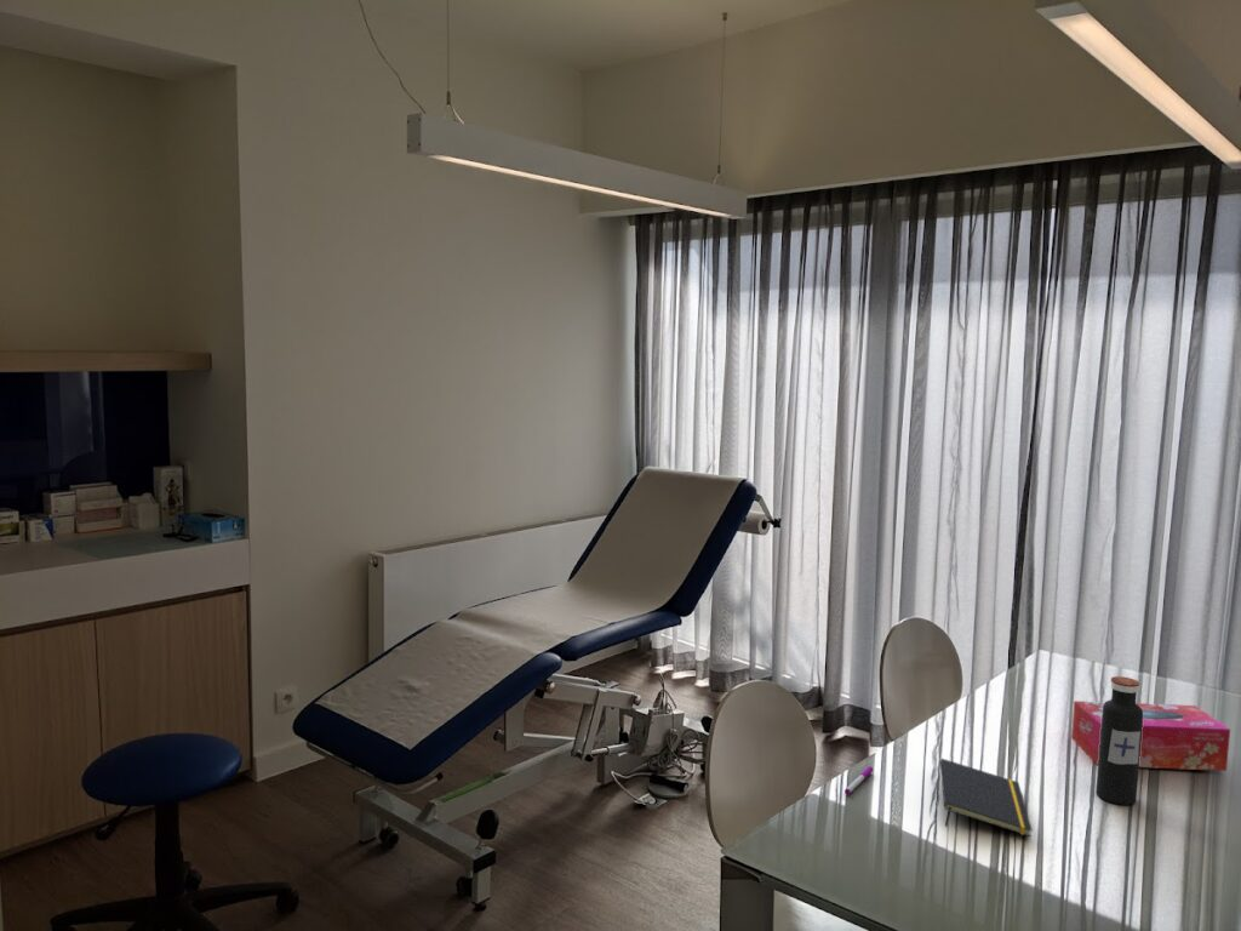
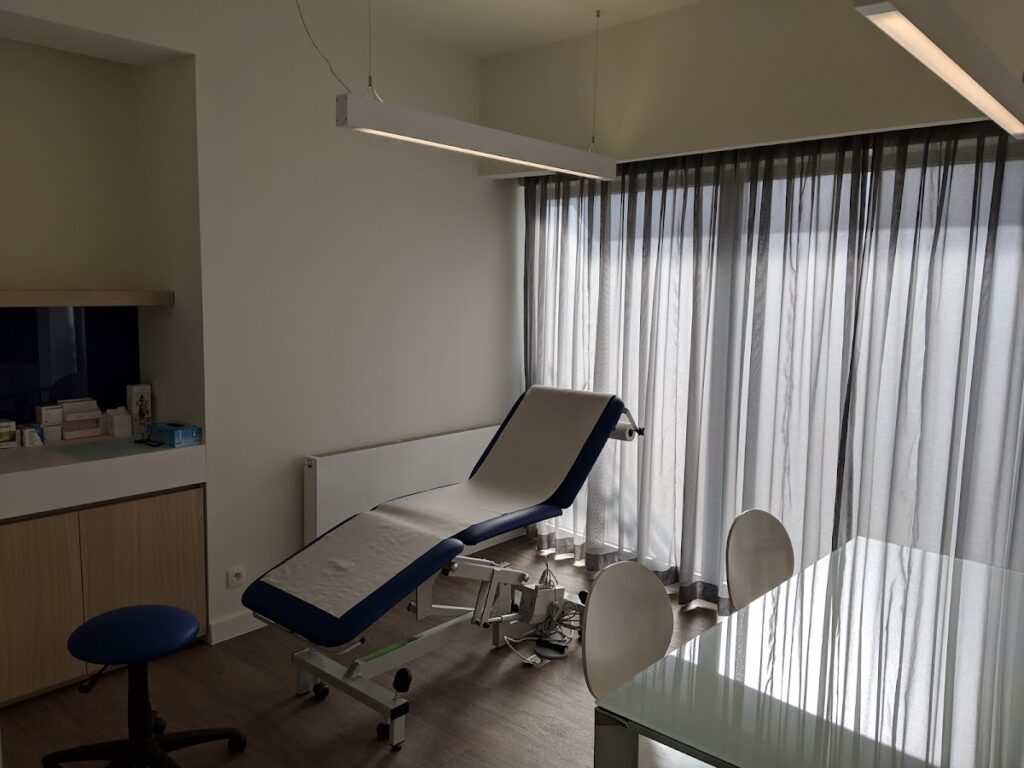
- water bottle (1120, 738)
- notepad (983, 794)
- pen (858, 779)
- tissue box (1148, 735)
